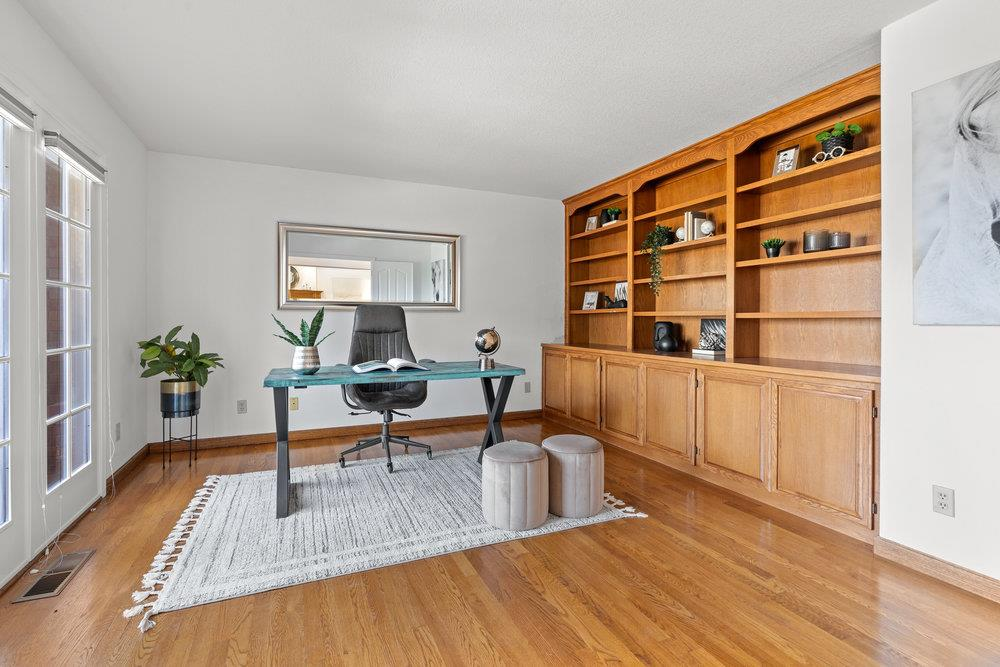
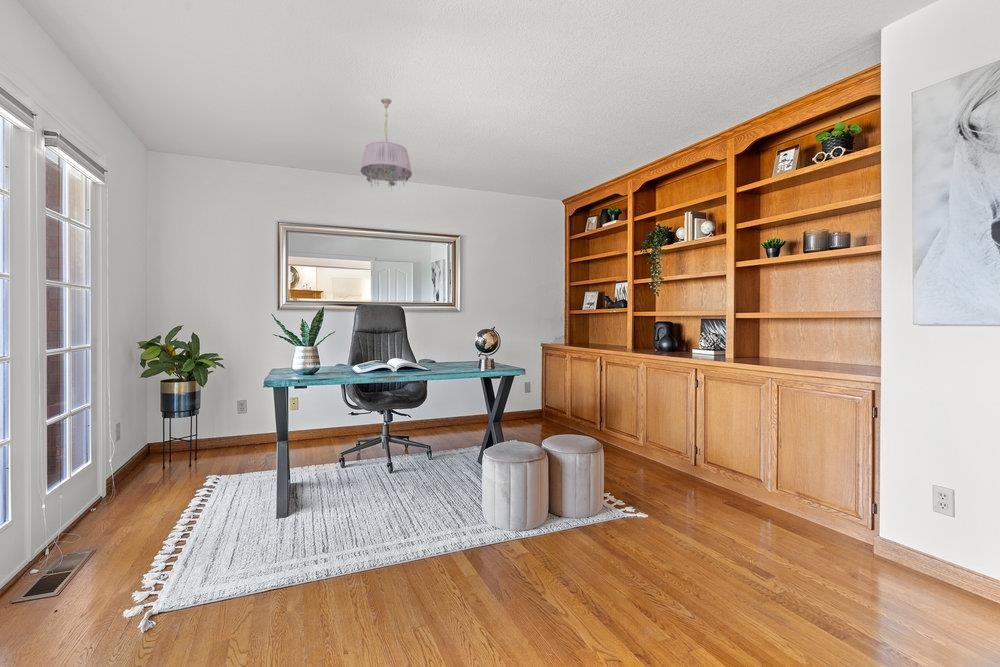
+ ceiling light fixture (386, 142)
